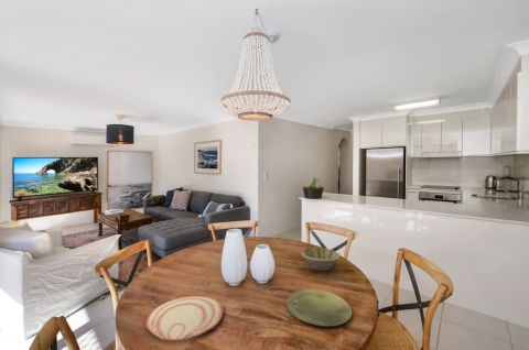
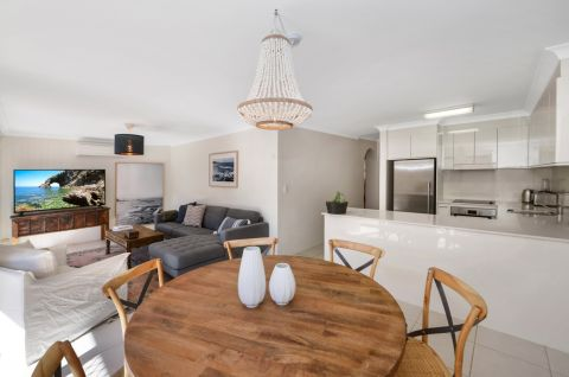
- plate (317, 305)
- plate (186, 311)
- bowl (320, 260)
